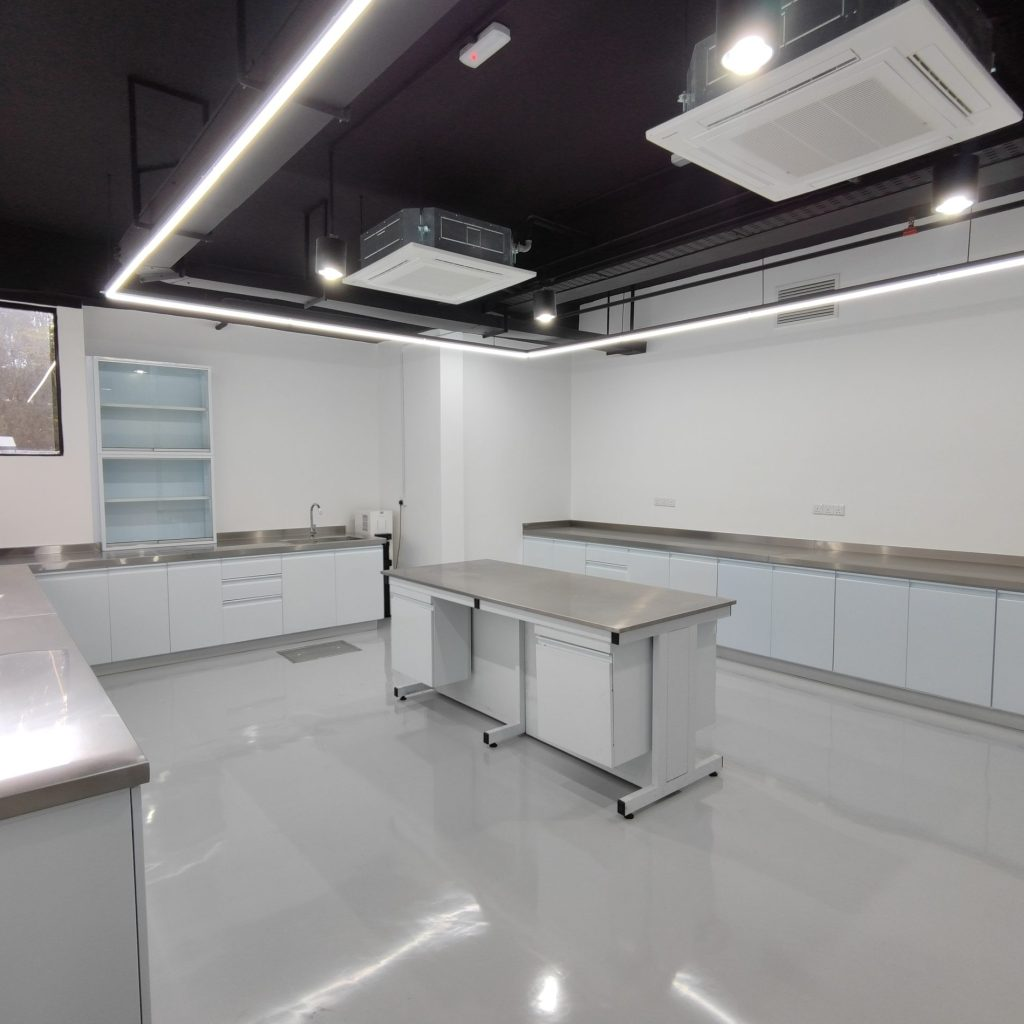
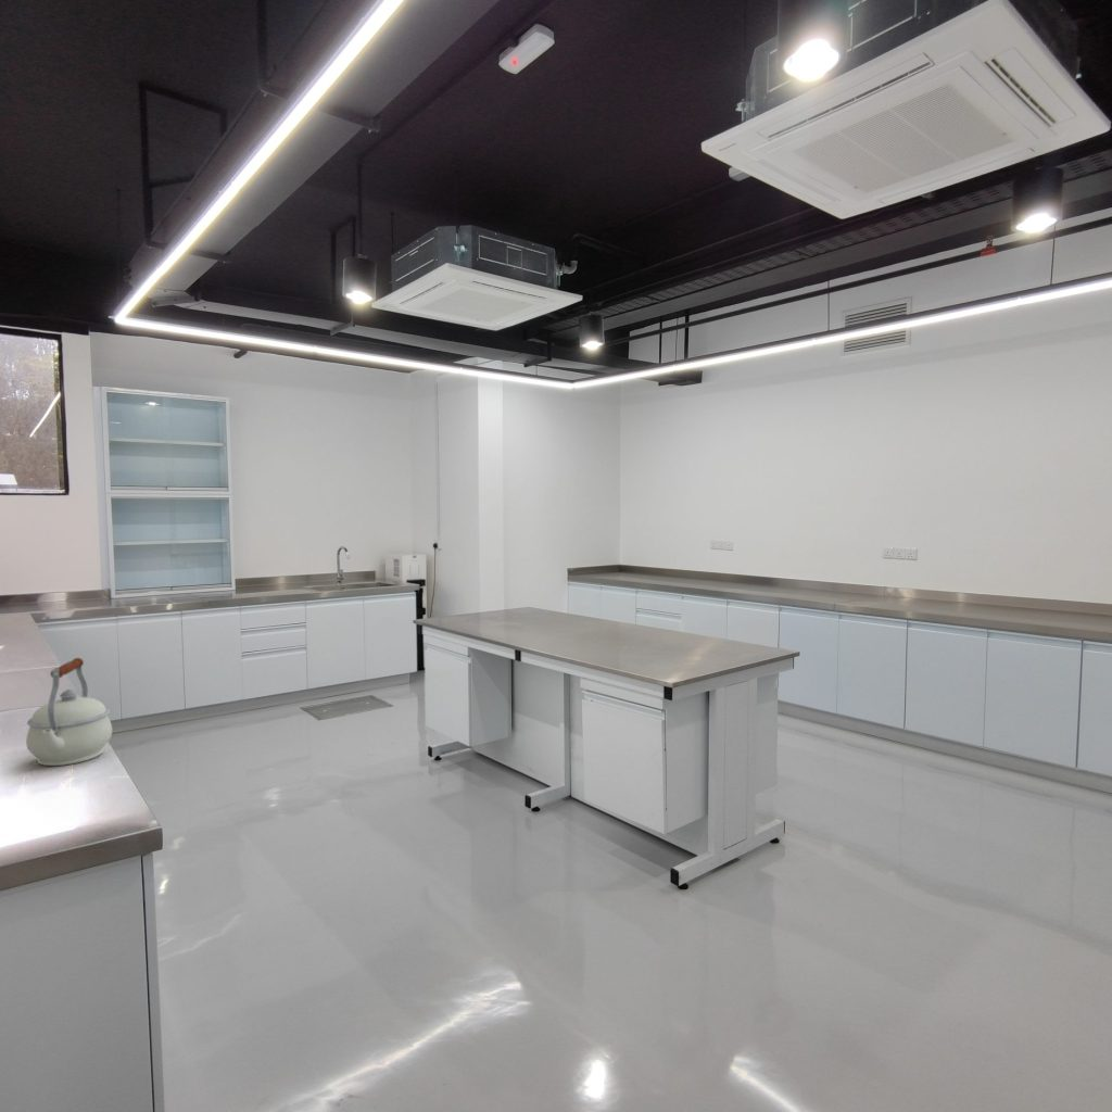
+ kettle (66, 711)
